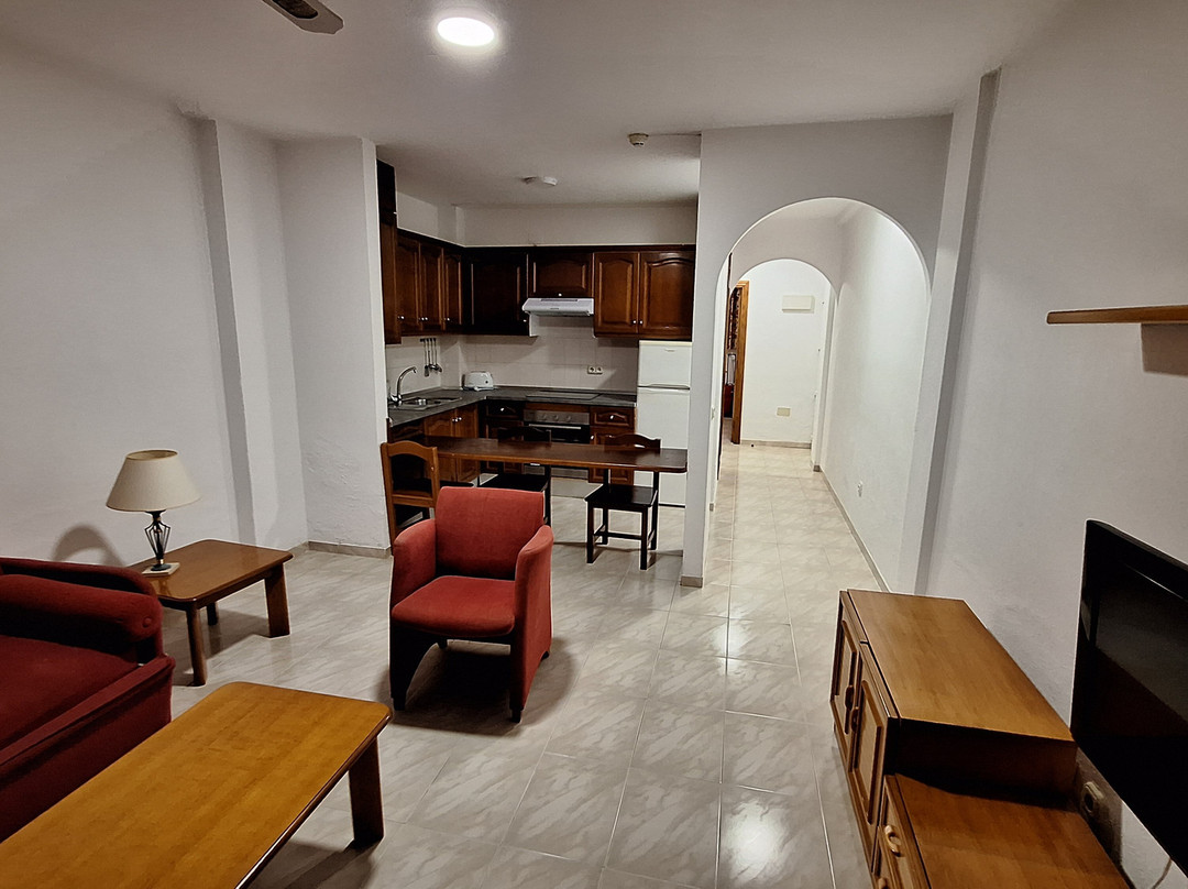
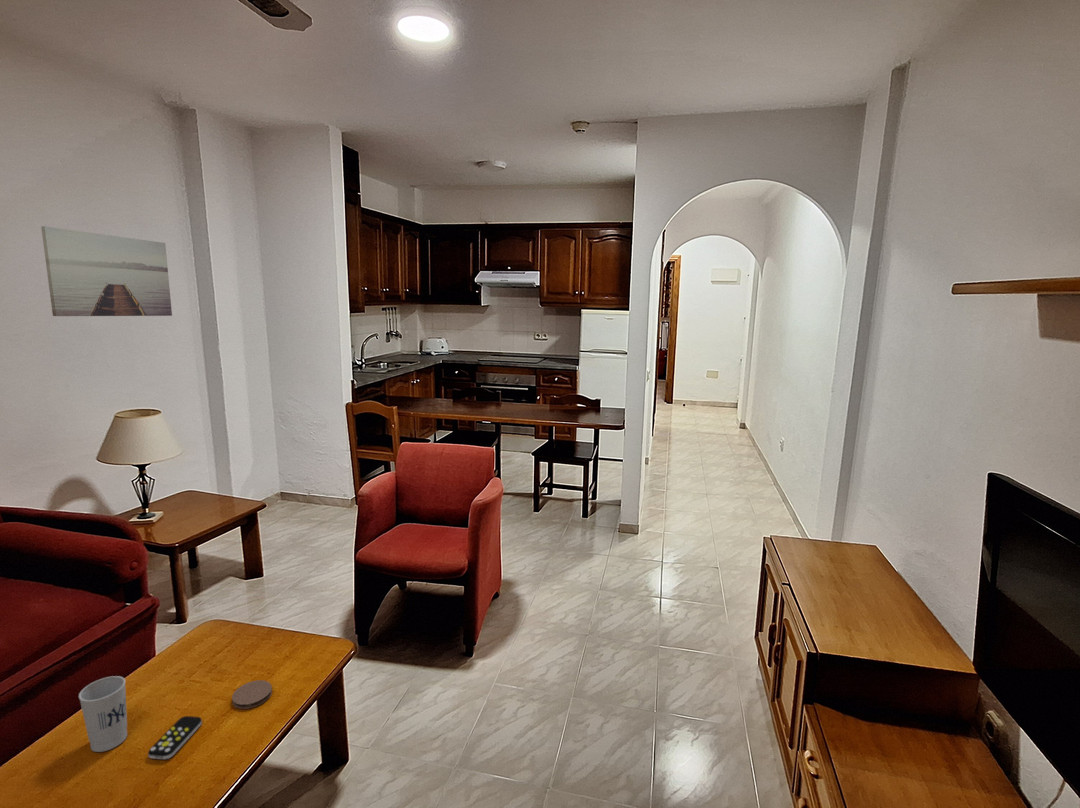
+ wall art (114, 276)
+ remote control (176, 736)
+ cup (106, 714)
+ coaster (252, 694)
